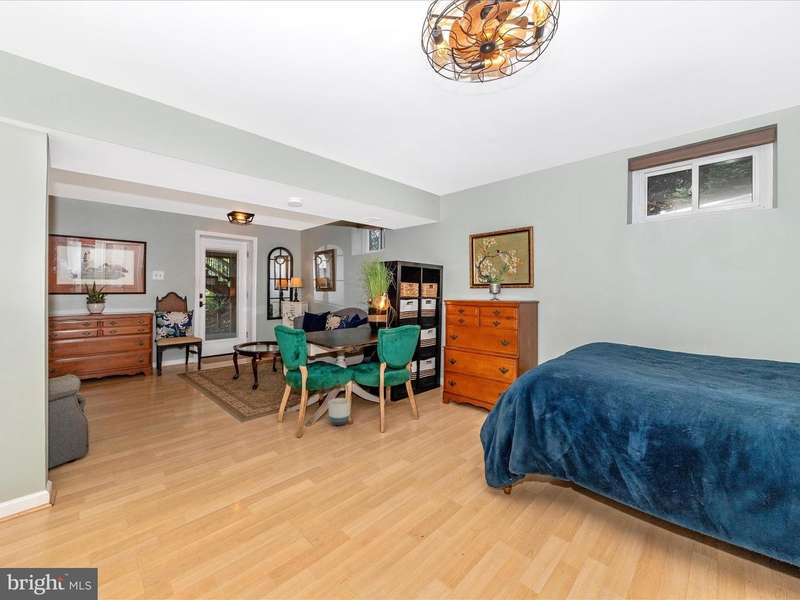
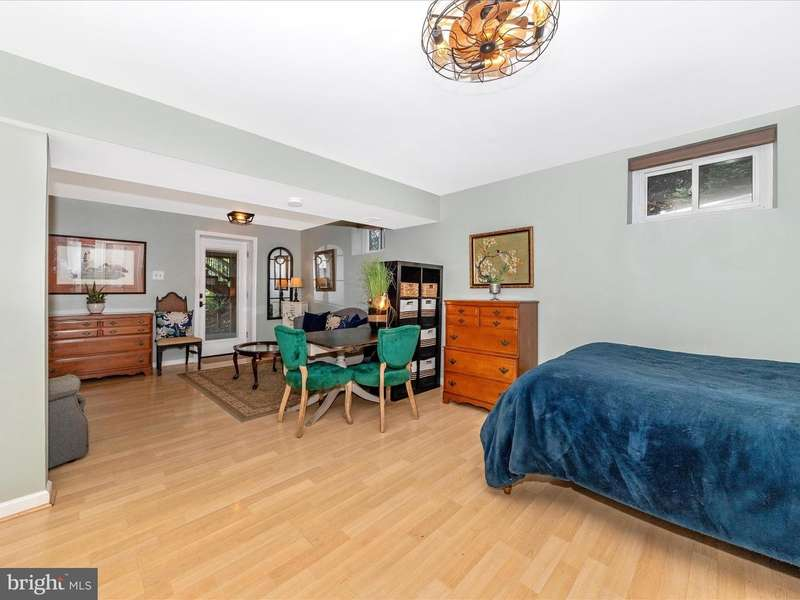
- planter (339, 412)
